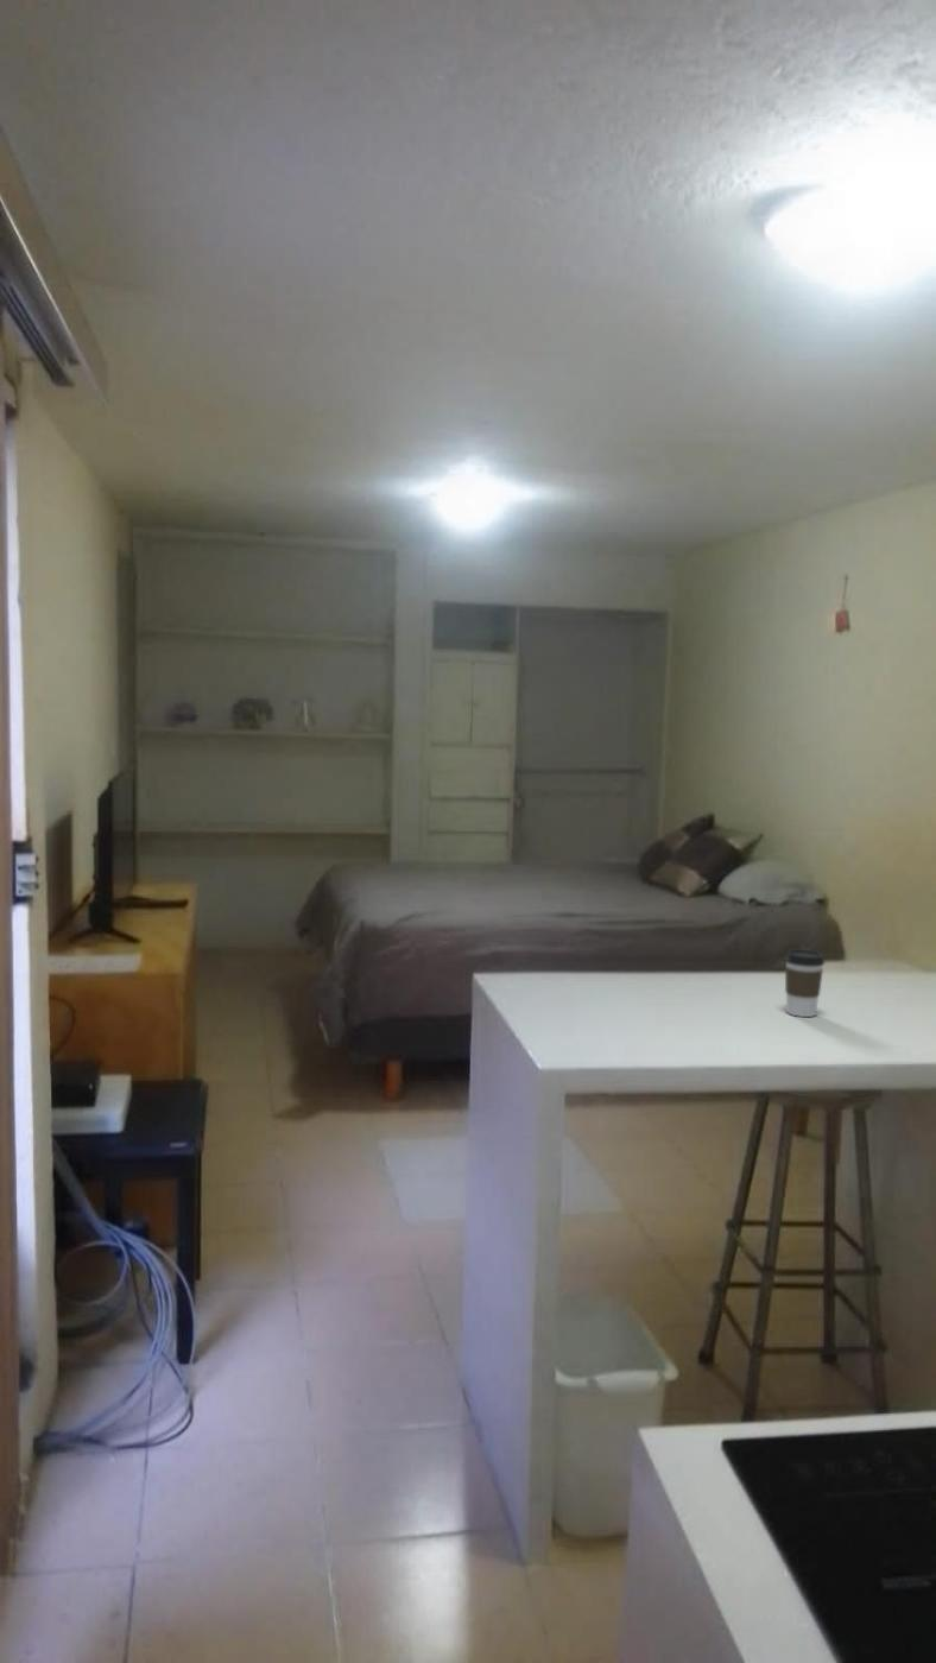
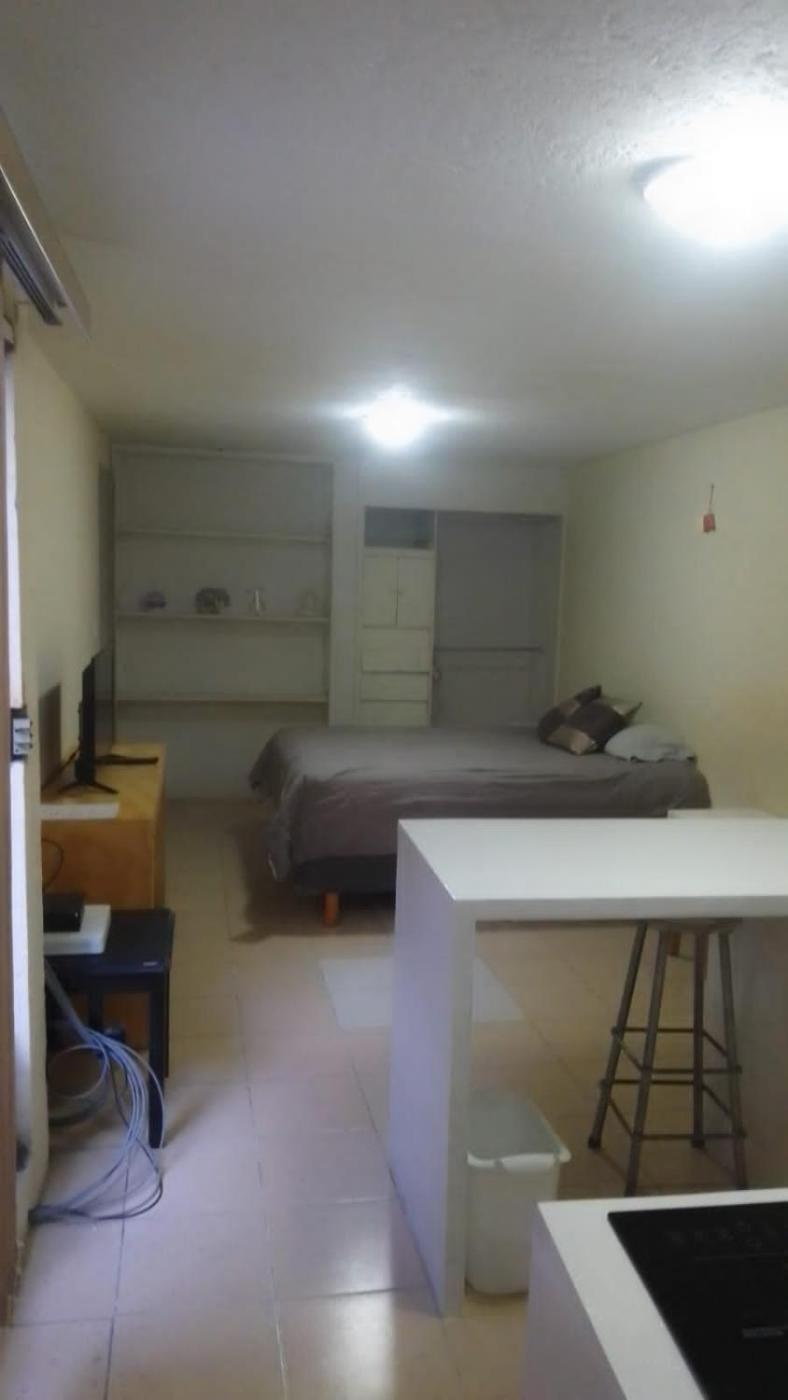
- coffee cup (803, 982)
